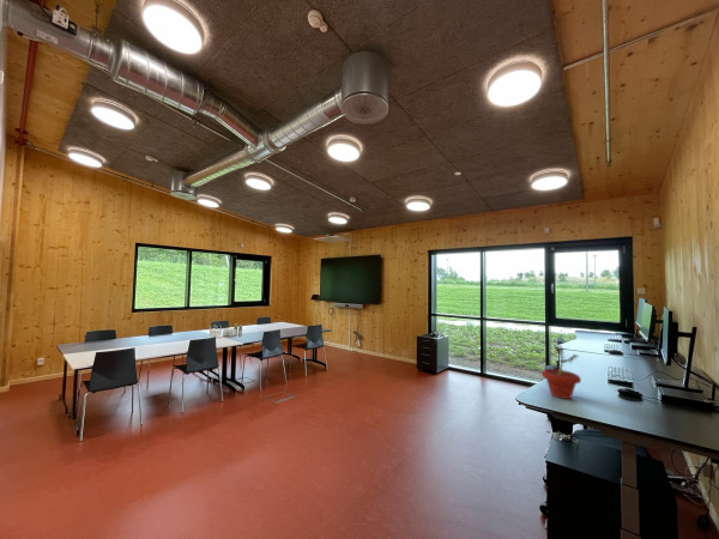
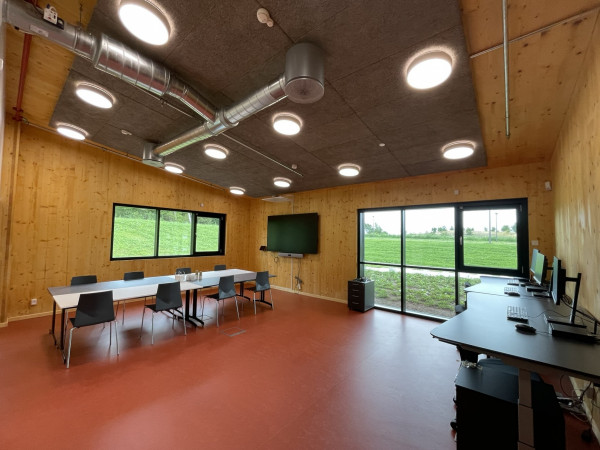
- potted plant (561, 369)
